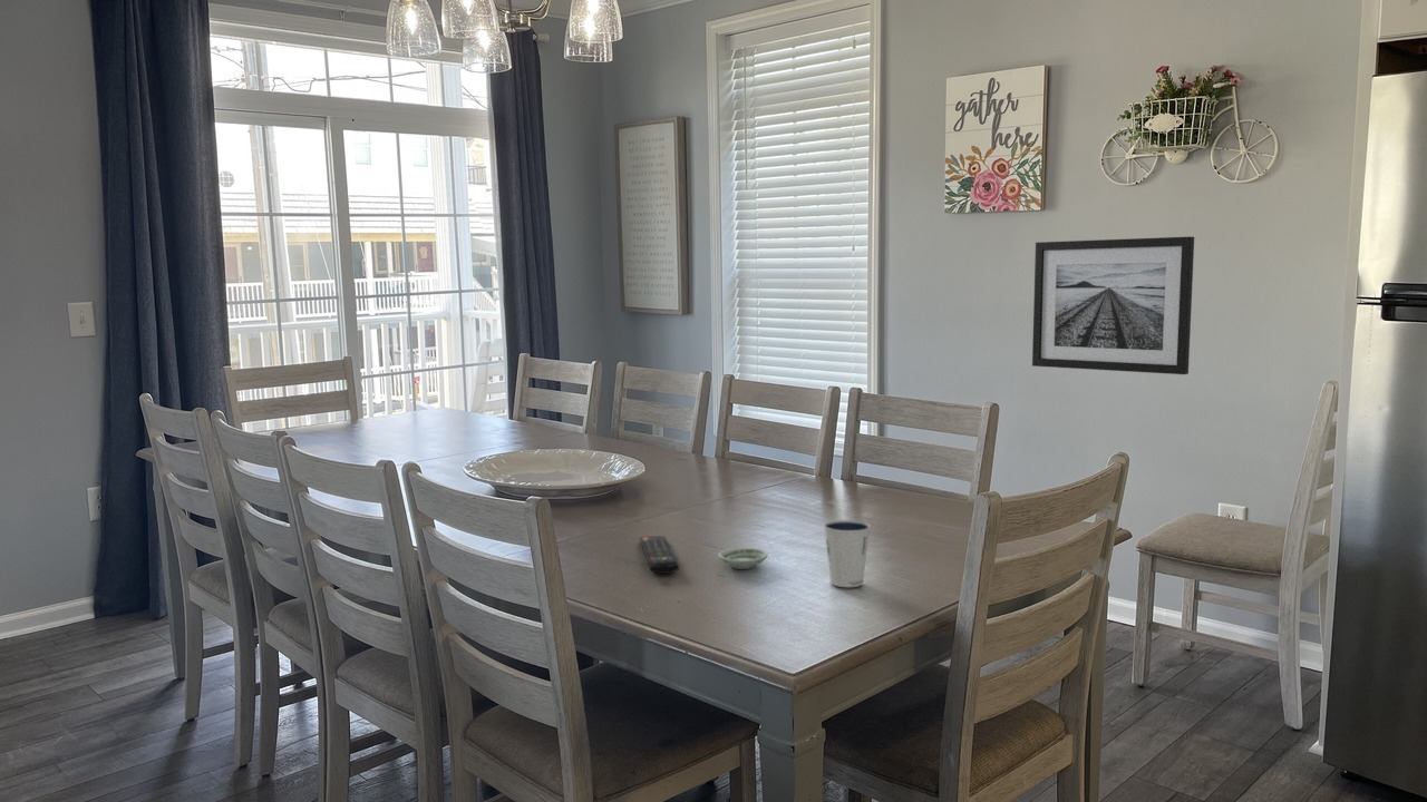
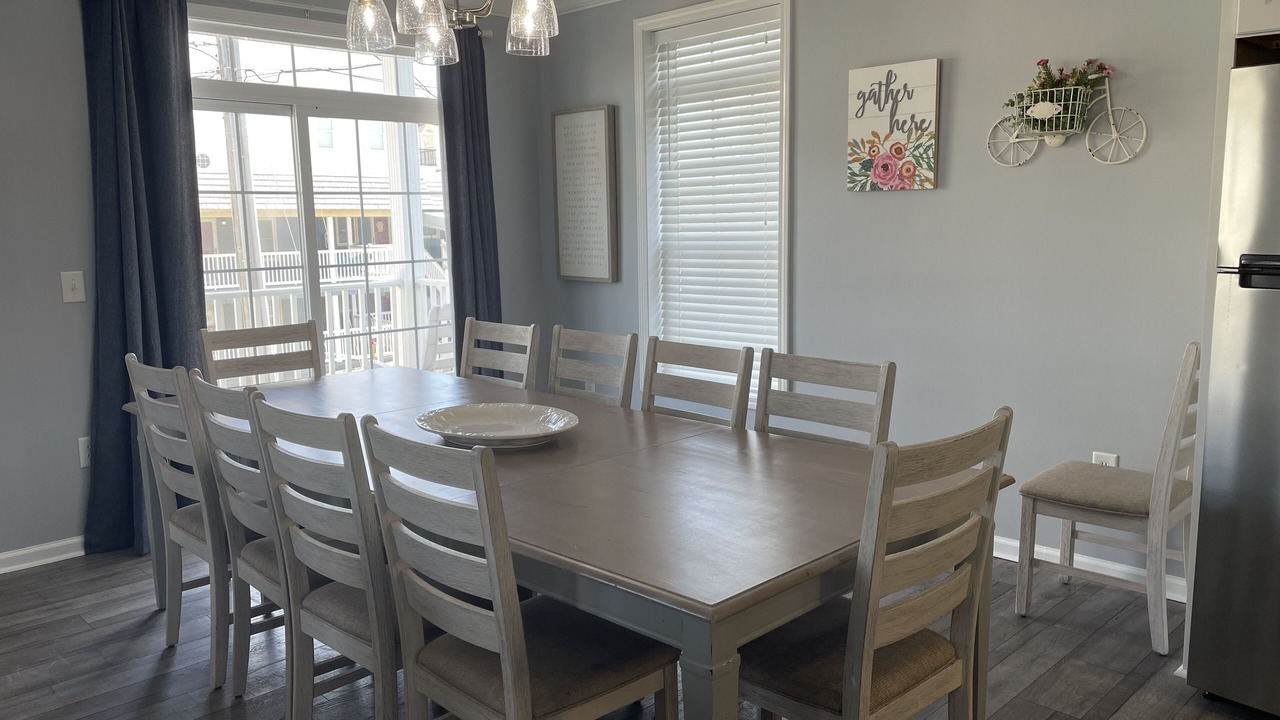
- remote control (658, 554)
- saucer (742, 559)
- dixie cup (846, 554)
- wall art (1108, 305)
